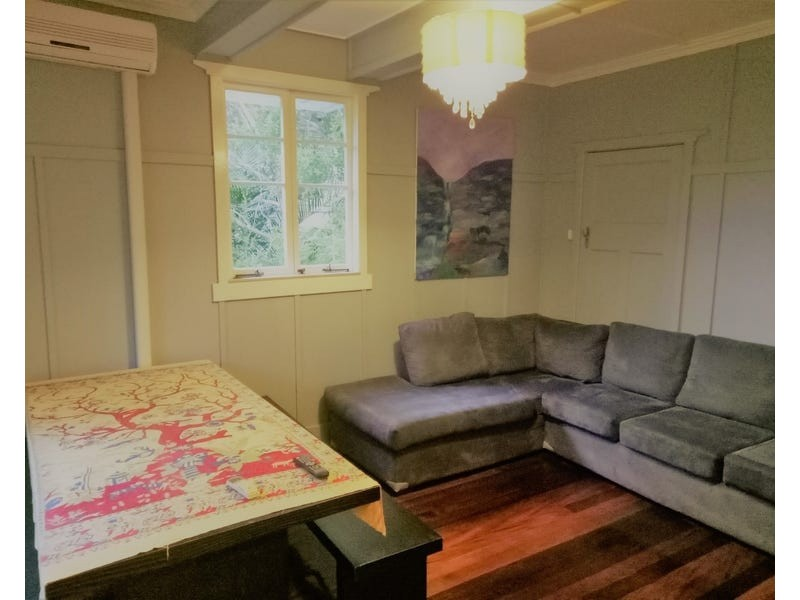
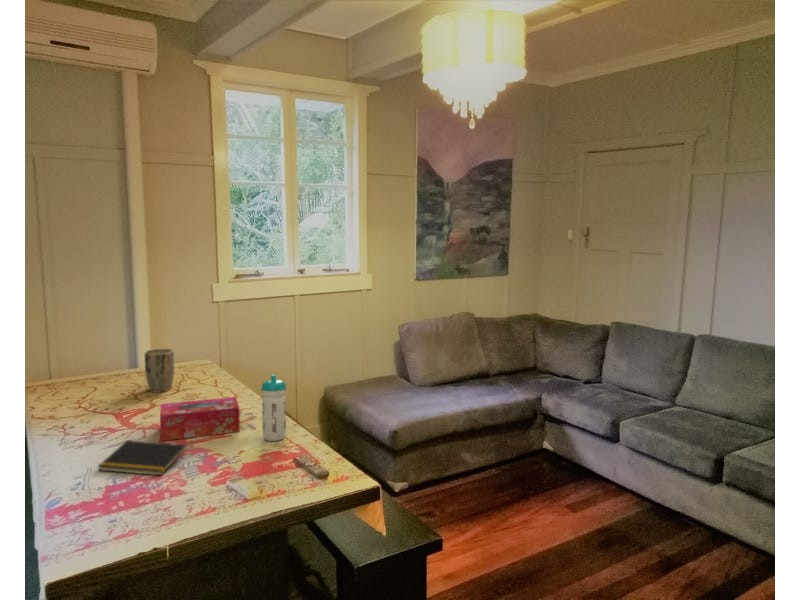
+ tissue box (200, 417)
+ plant pot (159, 370)
+ water bottle (274, 406)
+ notepad (143, 456)
